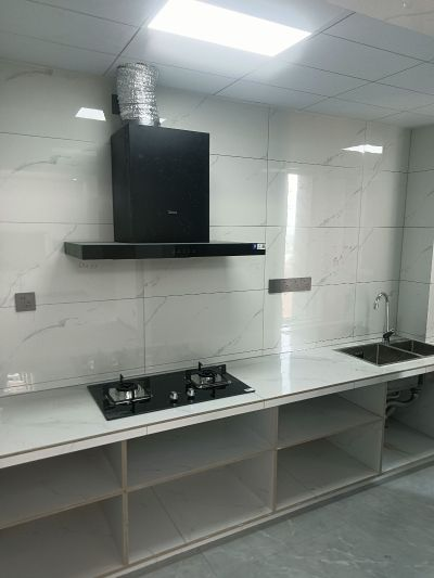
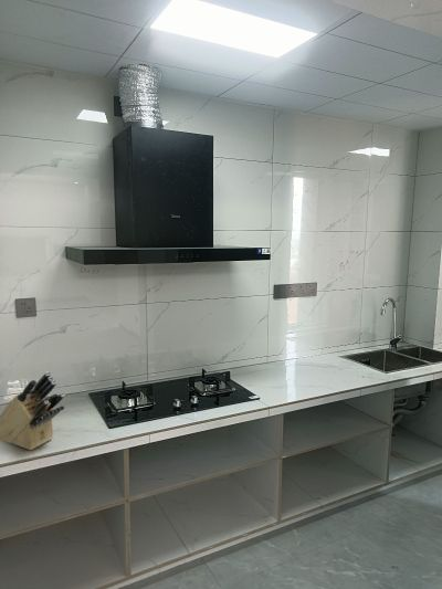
+ knife block (25, 404)
